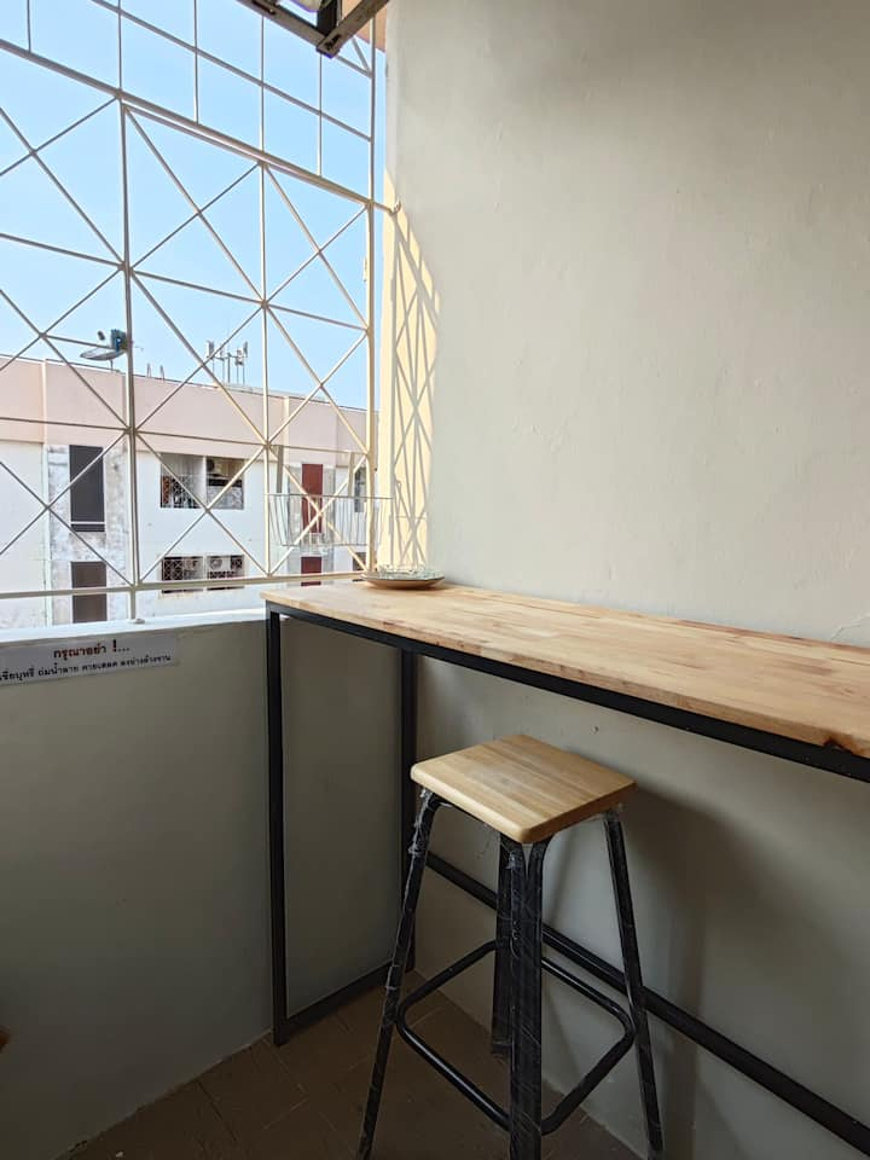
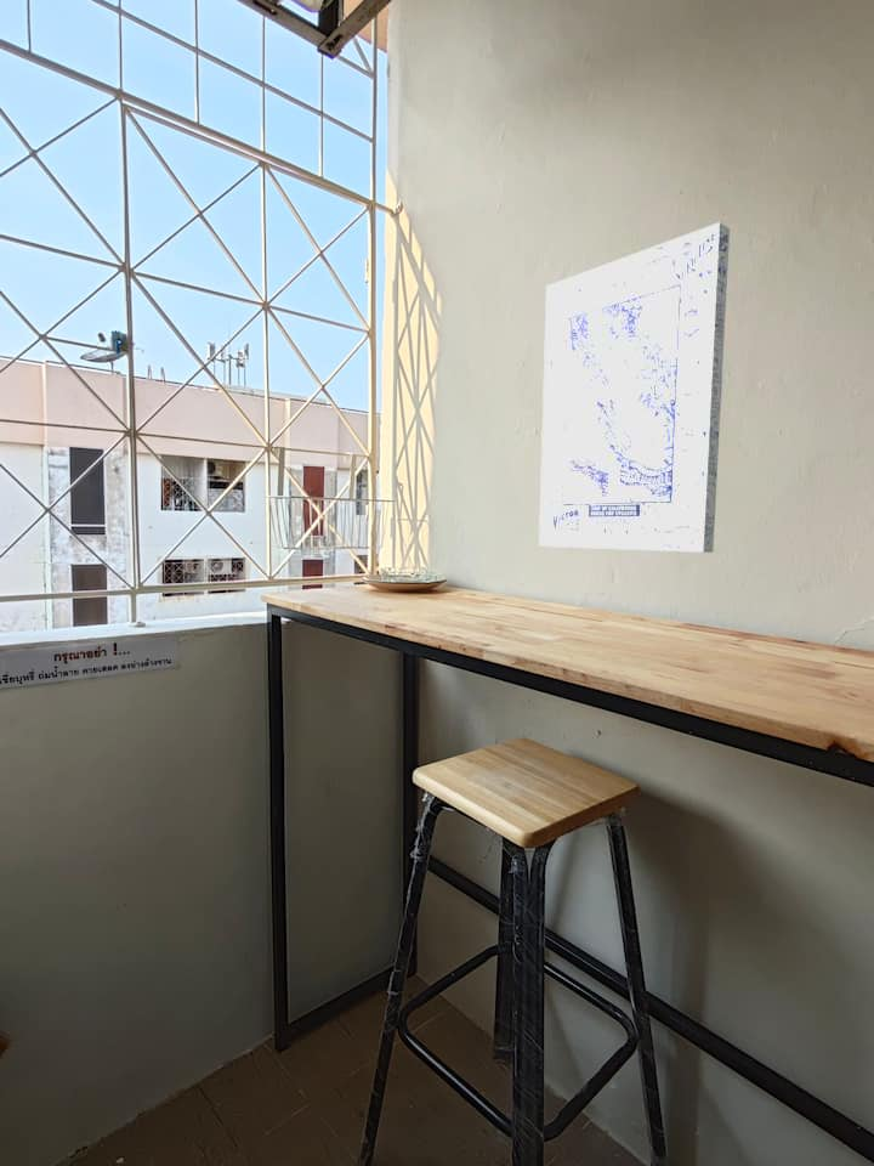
+ wall art (622, 407)
